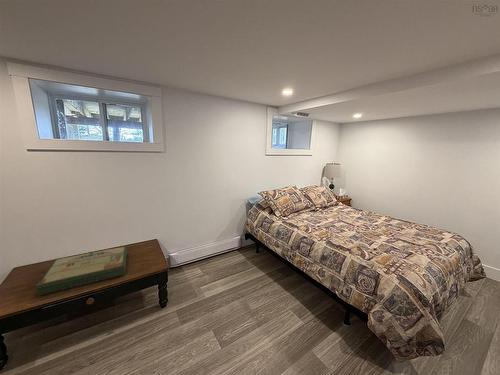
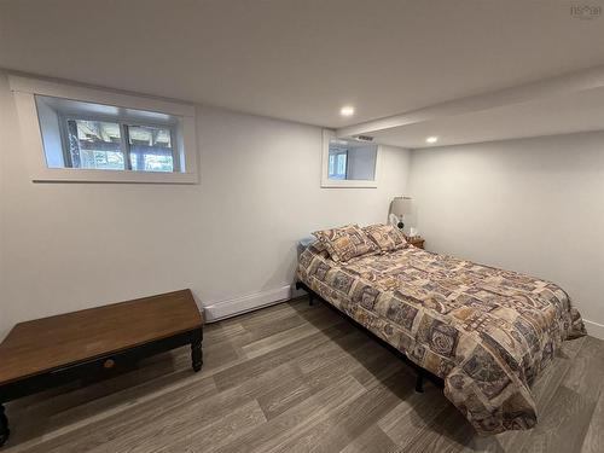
- board game (89, 266)
